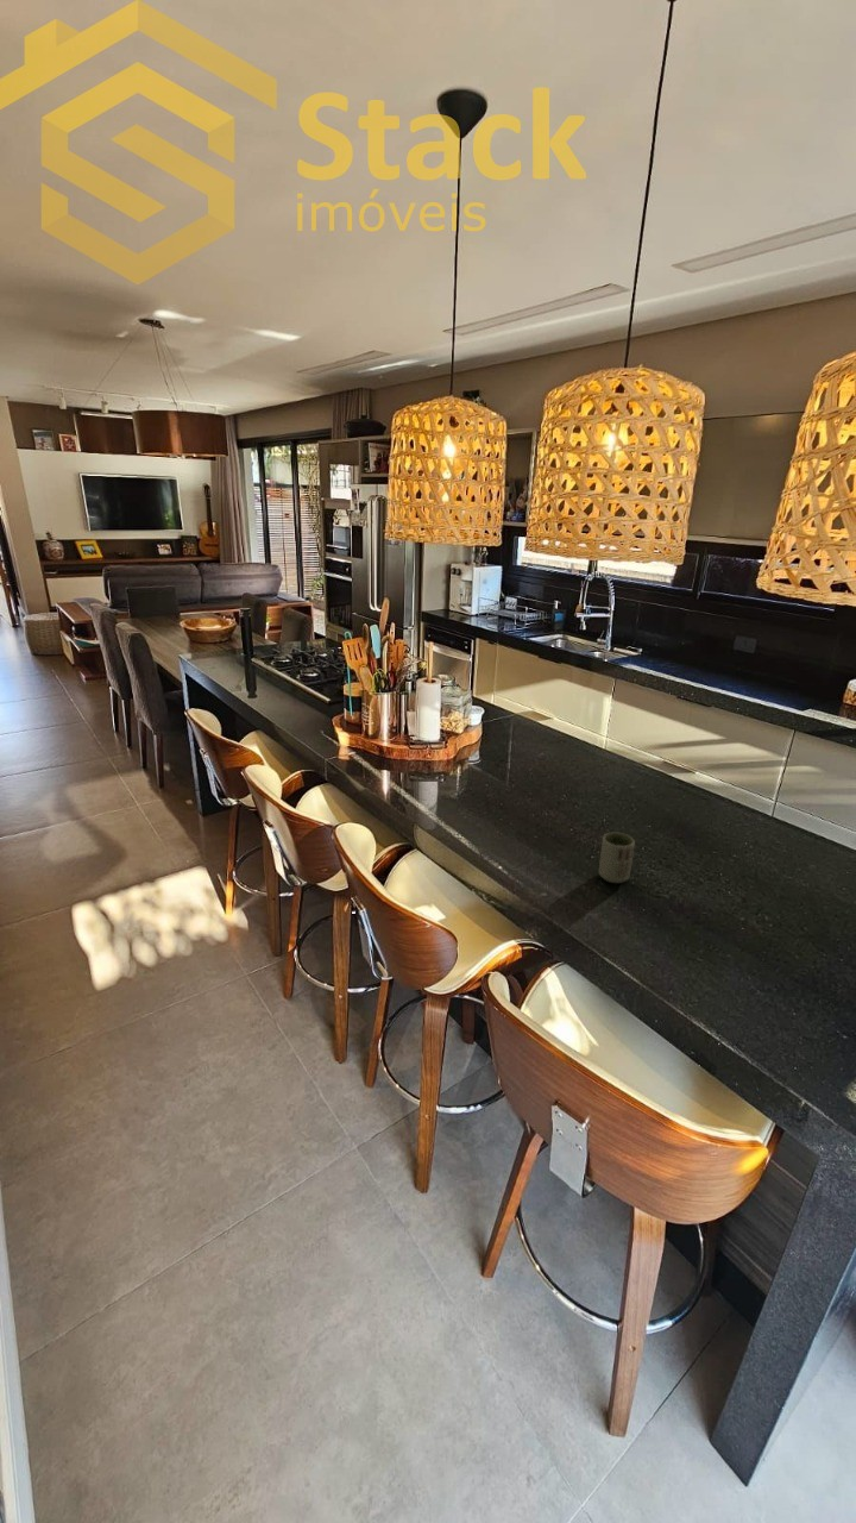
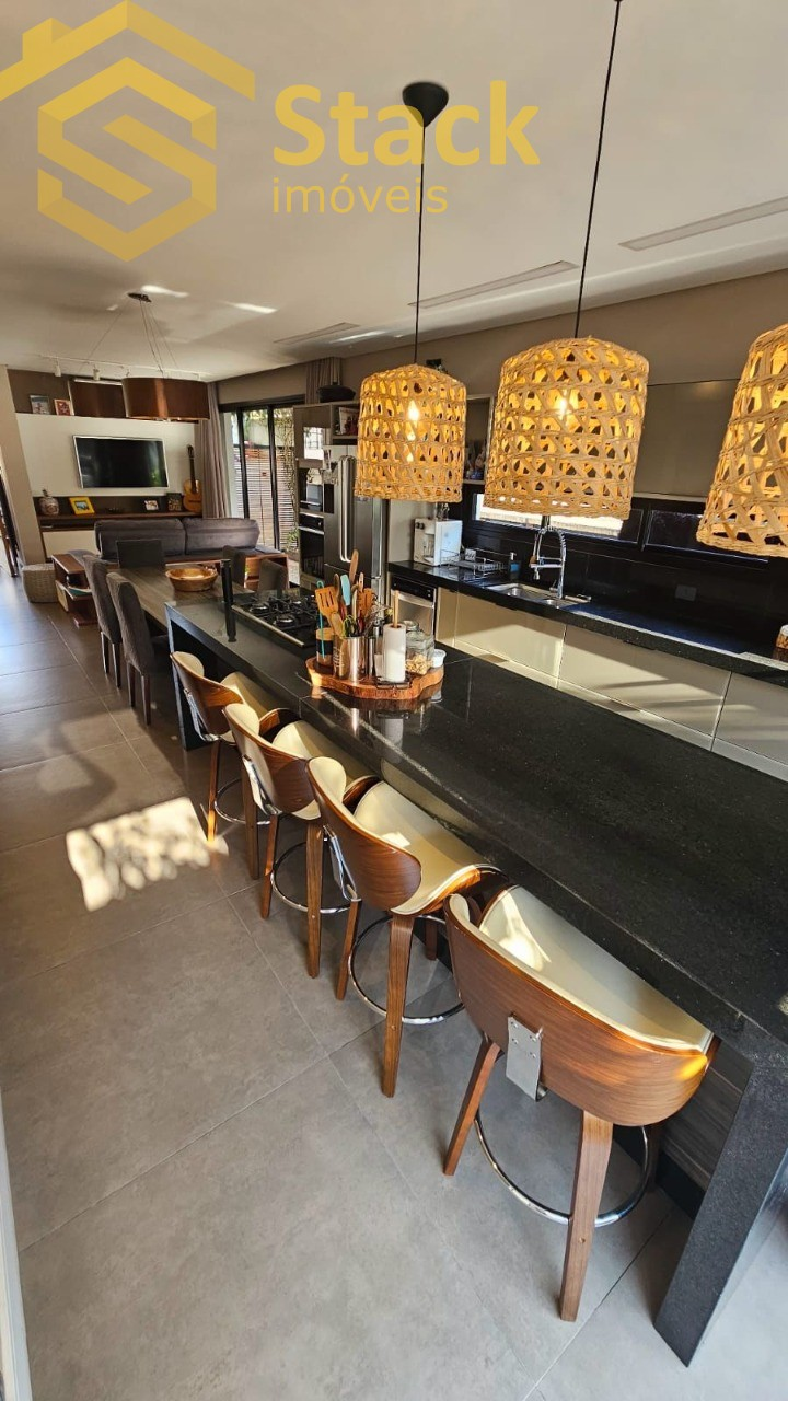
- cup (616, 858)
